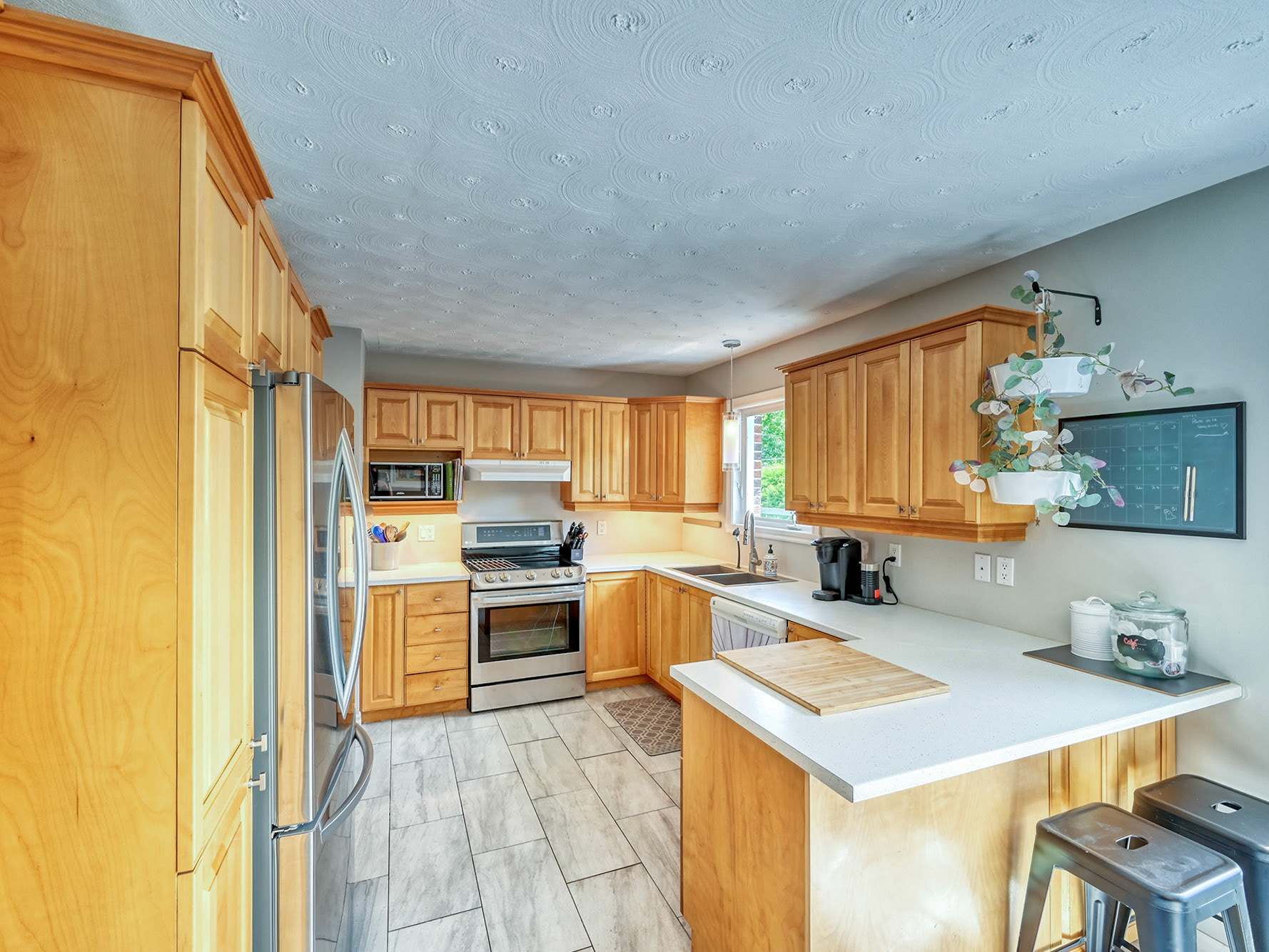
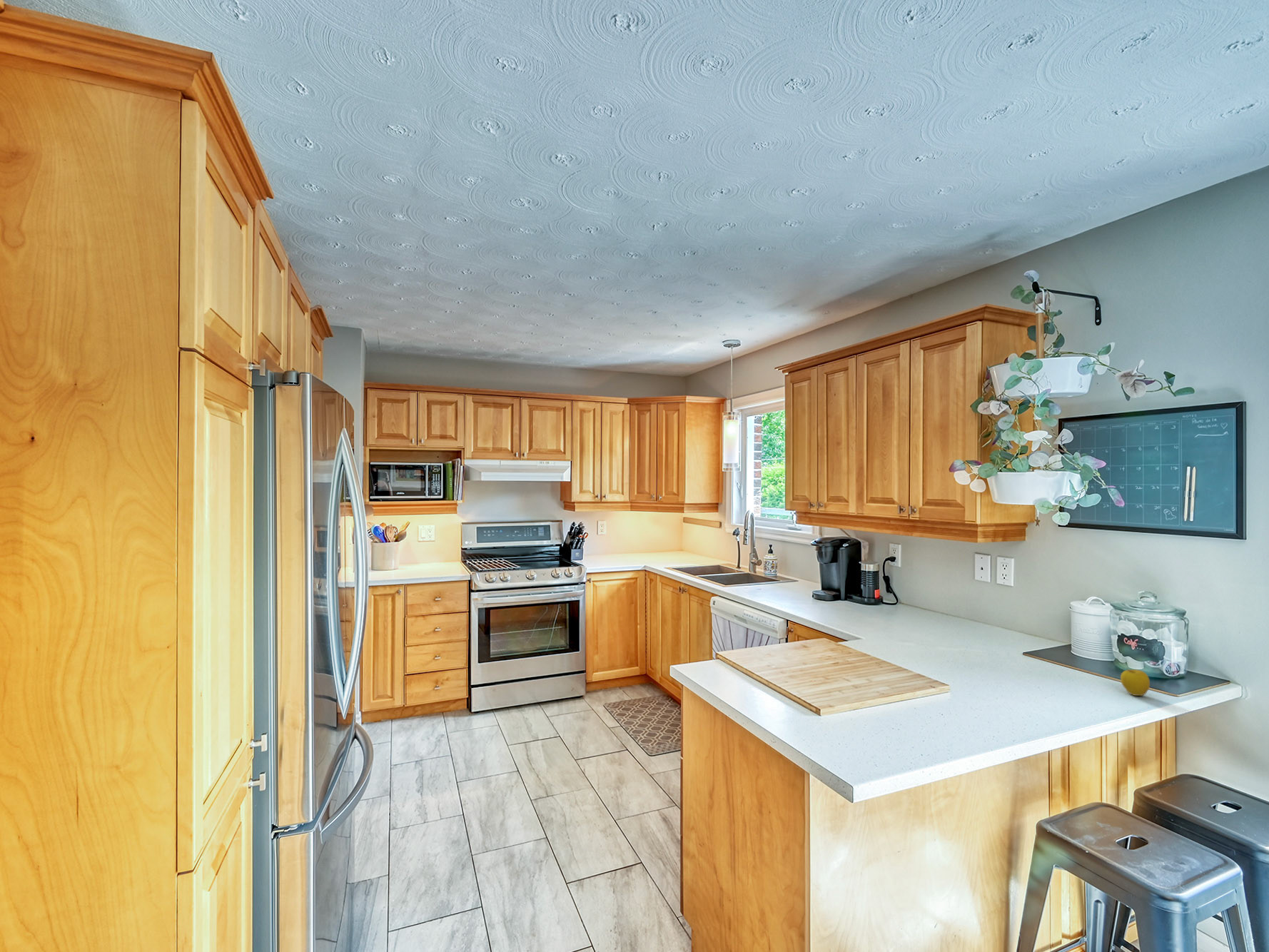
+ apple (1135, 682)
